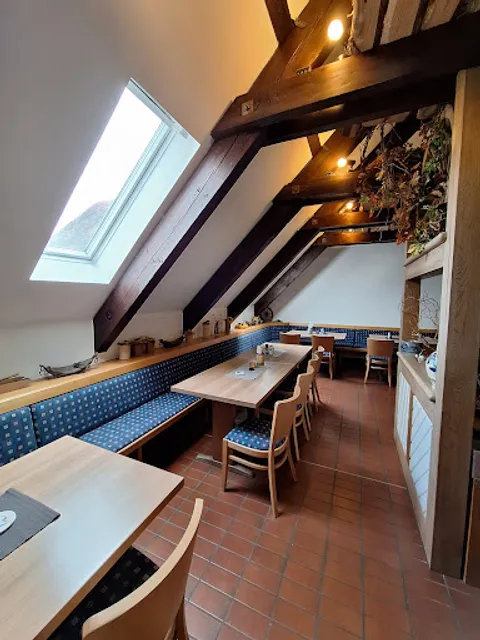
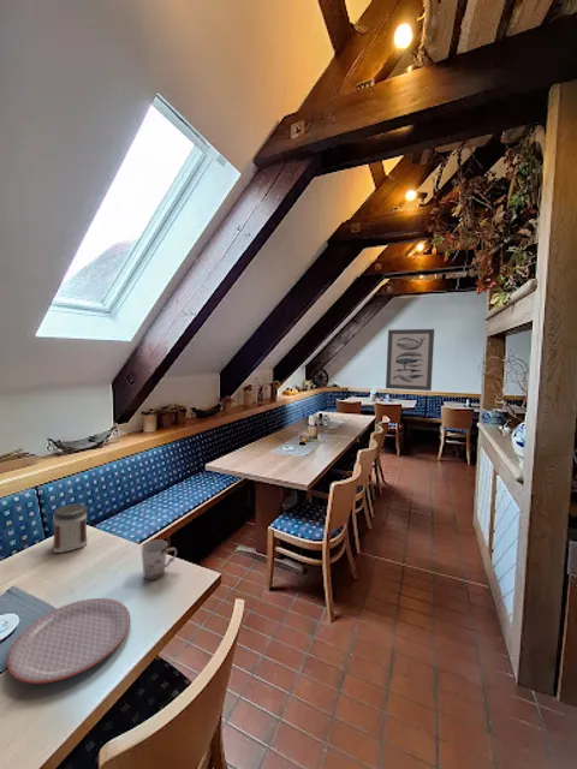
+ jar (70, 526)
+ plate (73, 637)
+ wall art (409, 359)
+ cup (159, 559)
